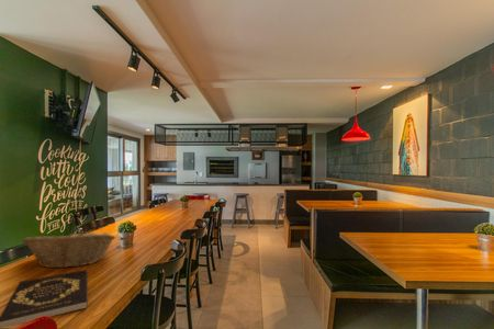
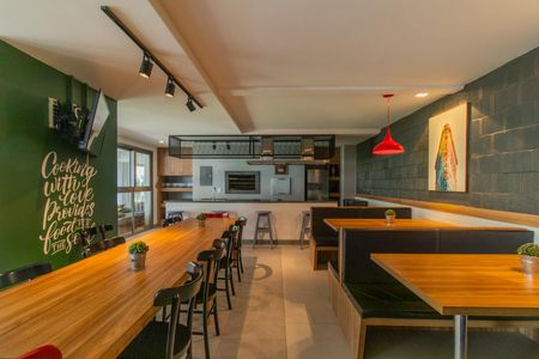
- fruit basket (71, 245)
- book (50, 293)
